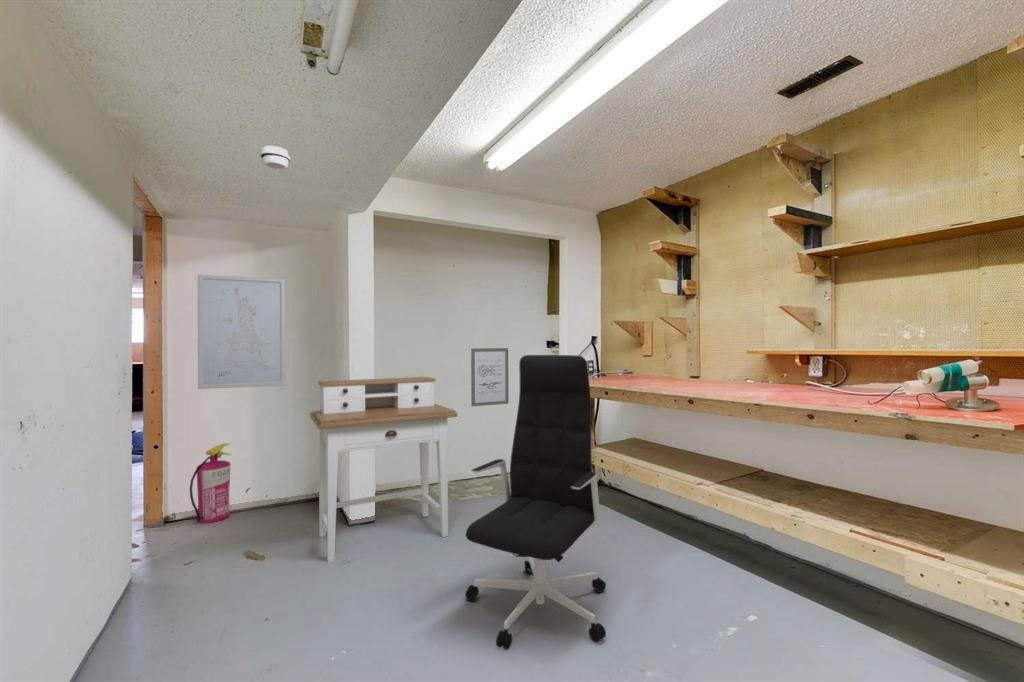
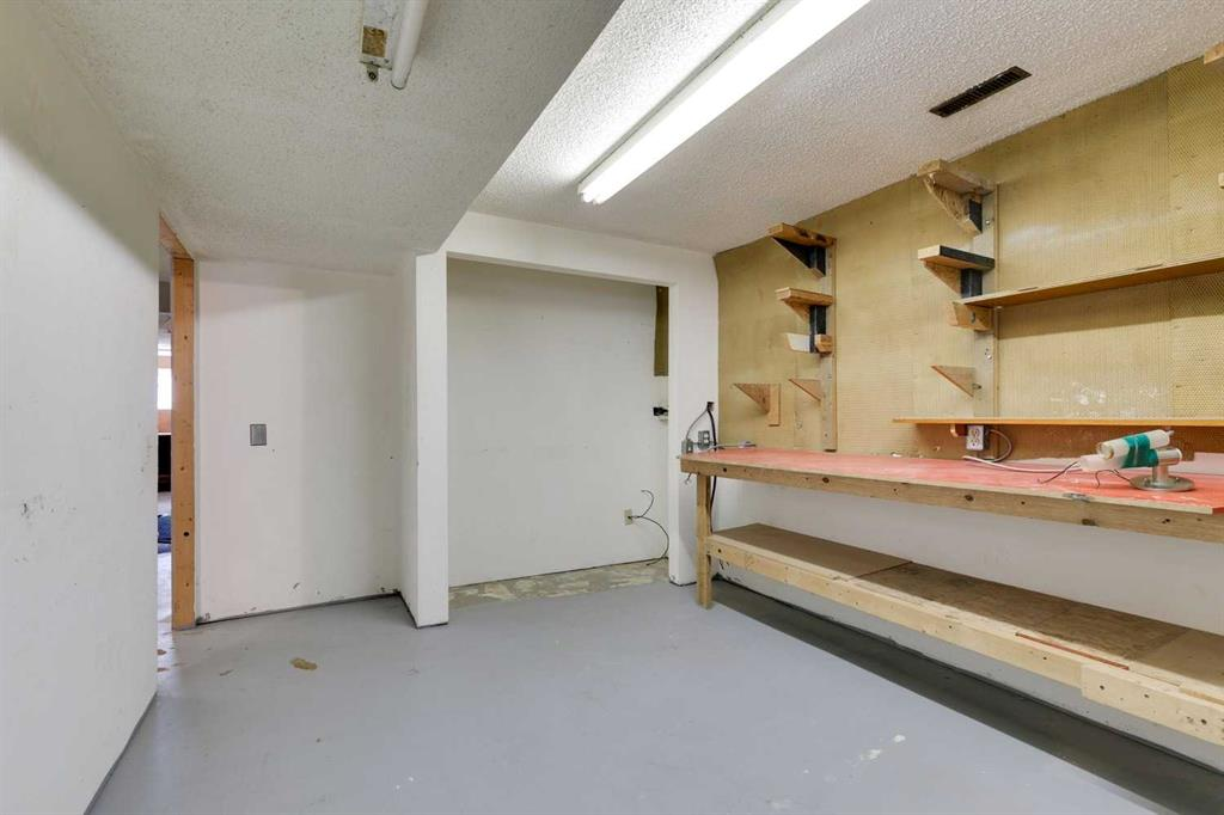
- fire extinguisher (212, 482)
- wall art (490, 376)
- wall art (243, 332)
- desk (379, 447)
- office chair (536, 482)
- smoke detector (275, 158)
